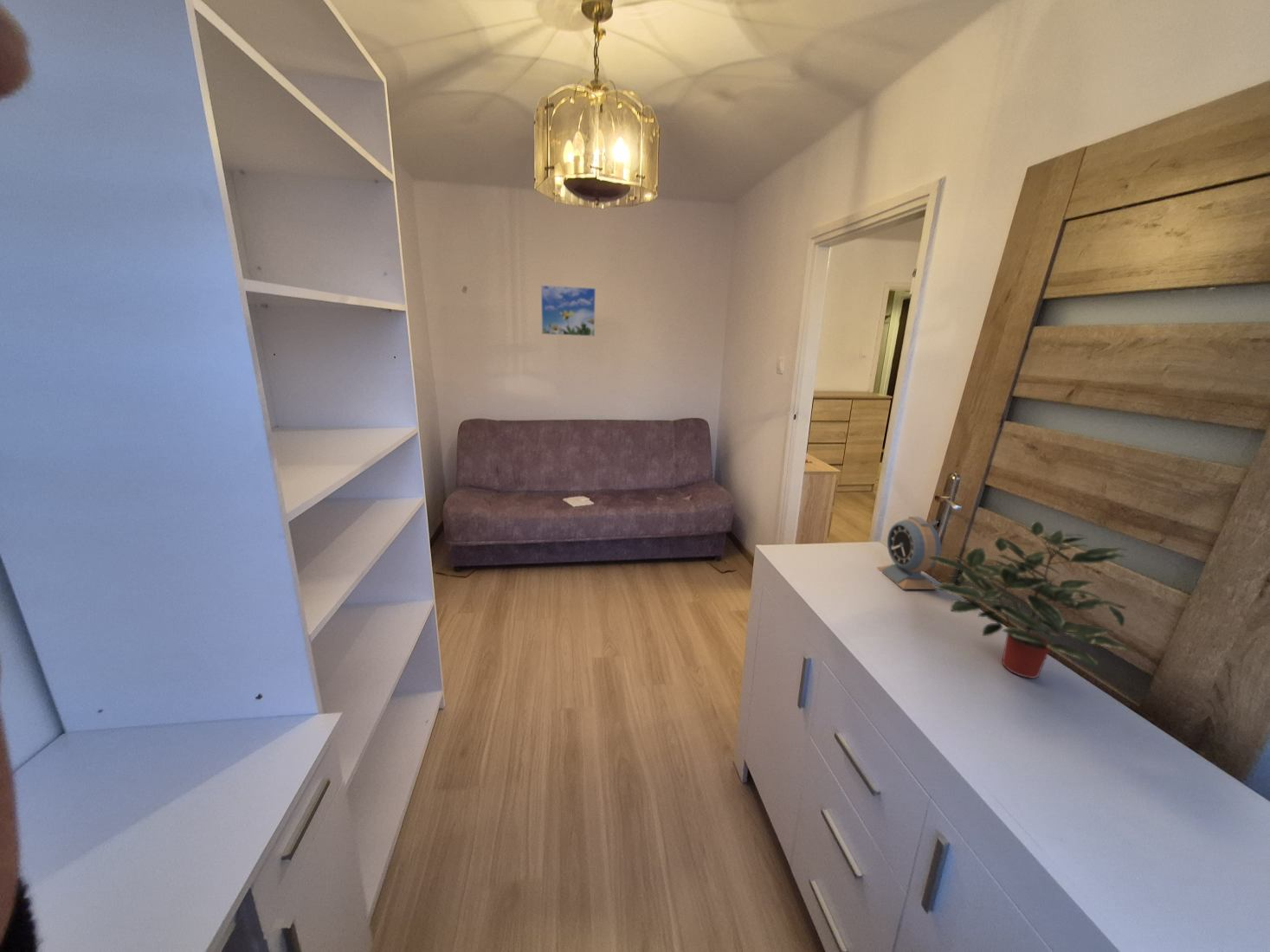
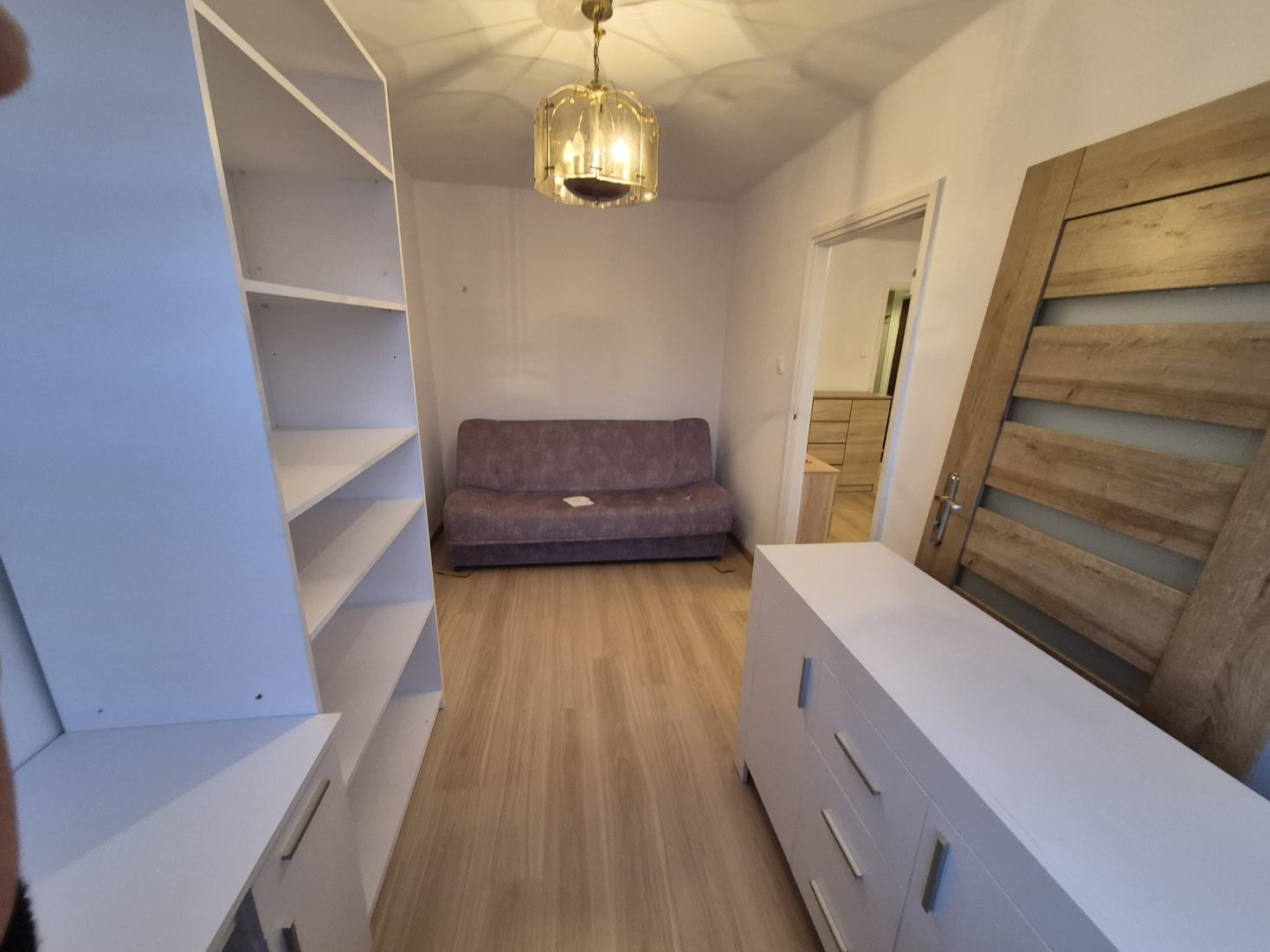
- alarm clock (912, 548)
- potted plant (1016, 601)
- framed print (568, 311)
